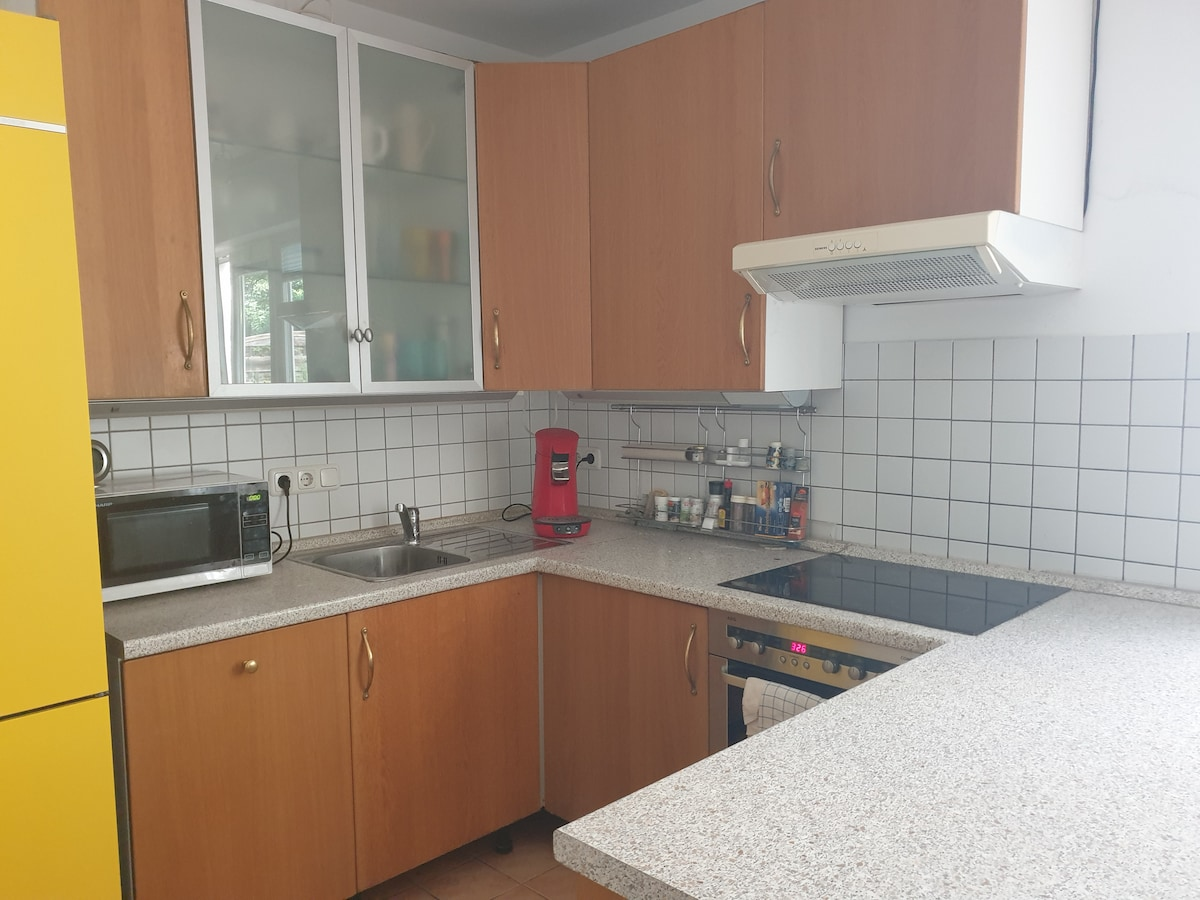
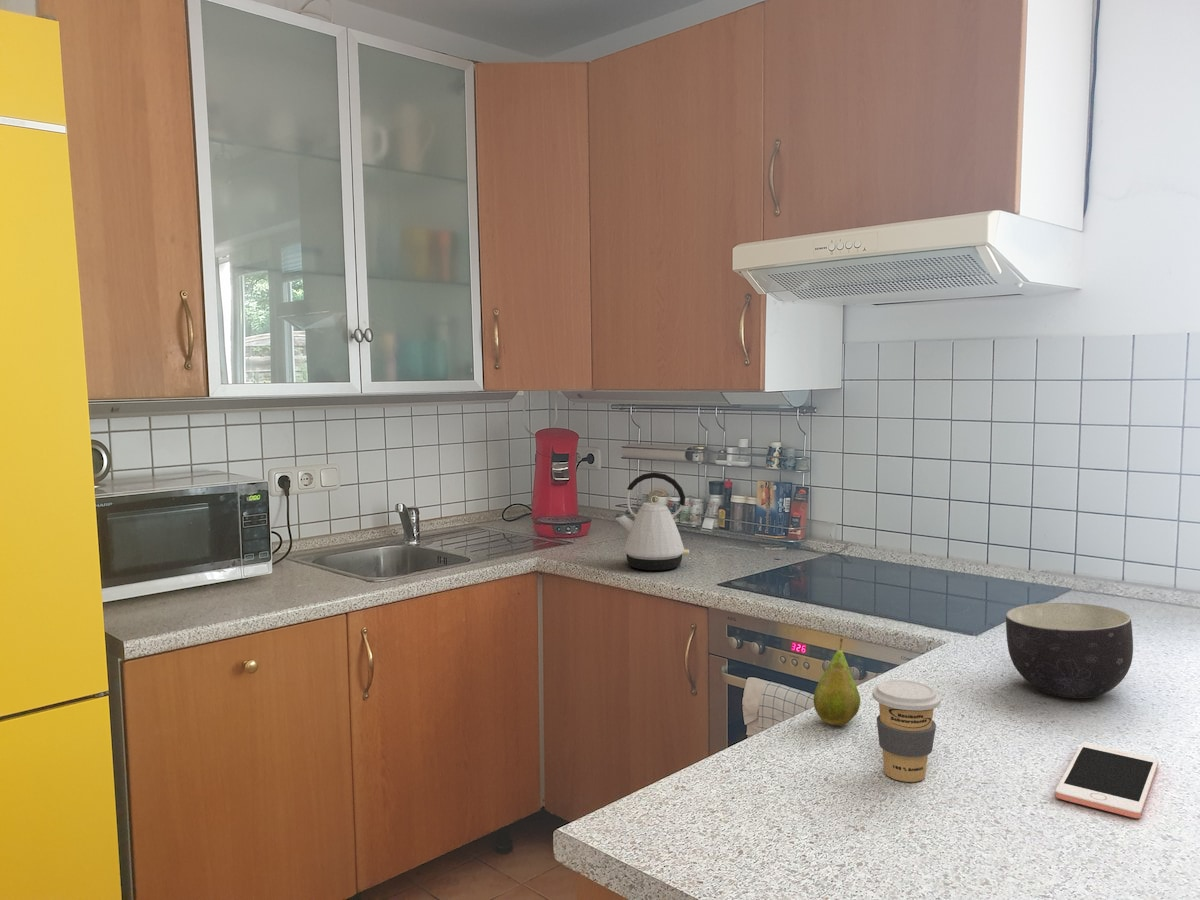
+ cell phone (1108, 777)
+ bowl (1067, 650)
+ fruit (836, 683)
+ coffee cup (905, 731)
+ kettle (652, 519)
